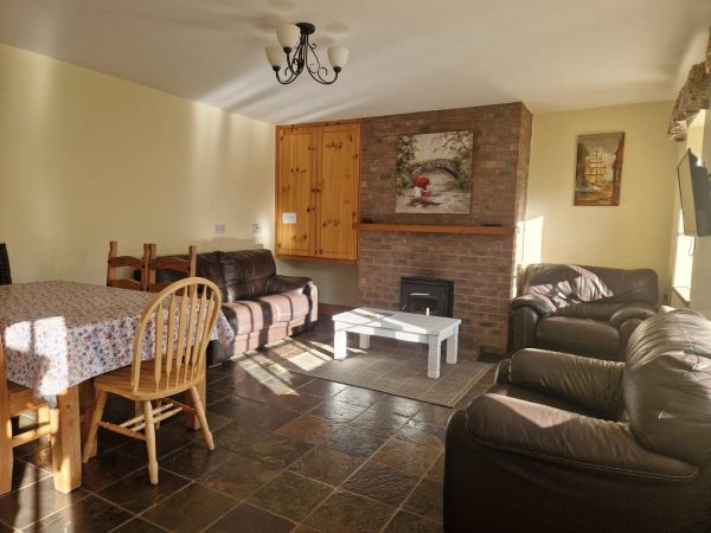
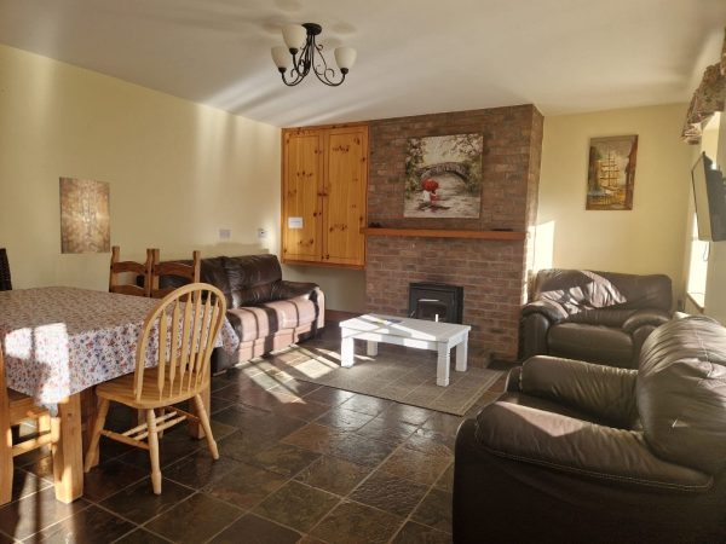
+ wall art (86, 216)
